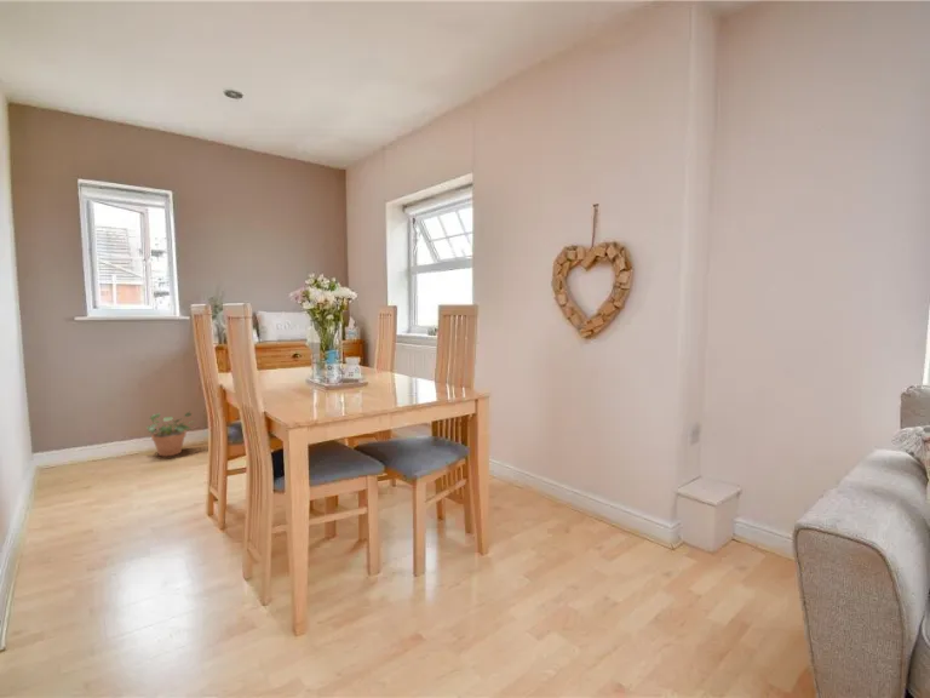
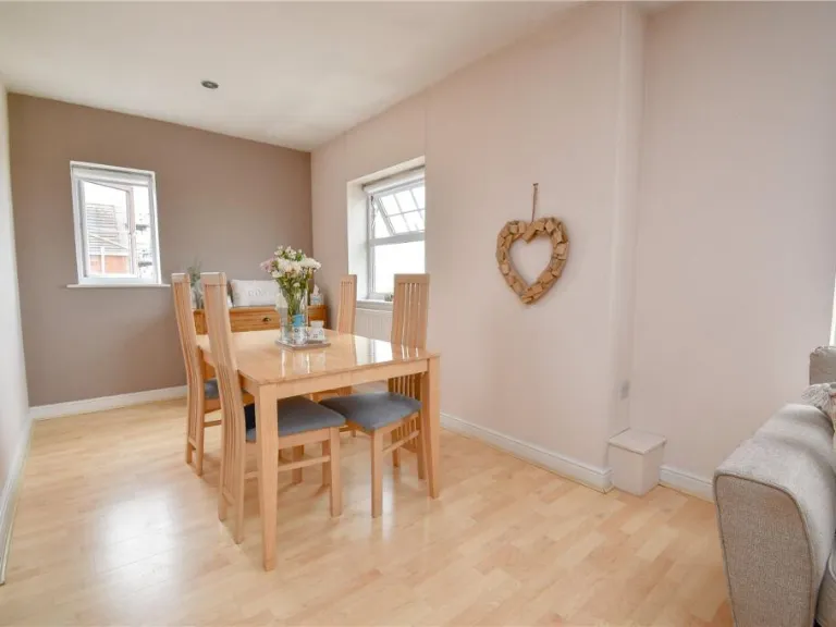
- potted plant (172, 433)
